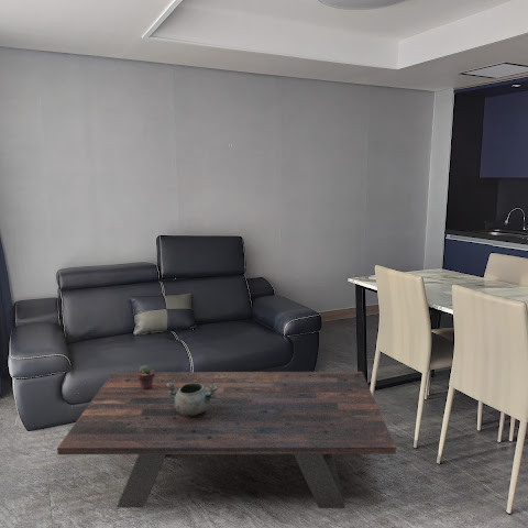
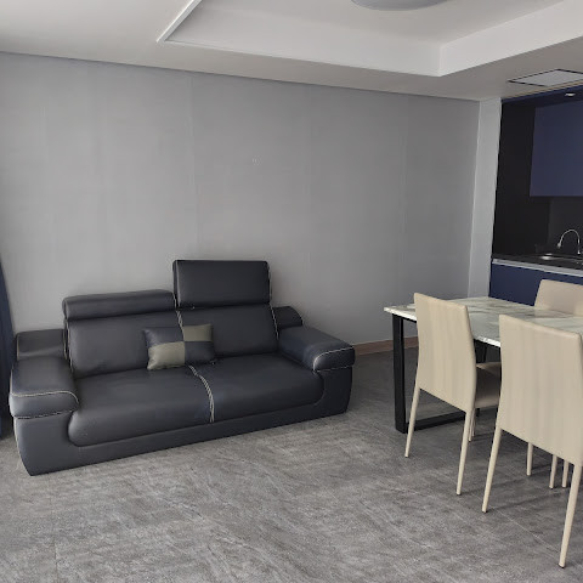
- coffee table (232, 441)
- decorative bowl (191, 396)
- potted succulent (145, 375)
